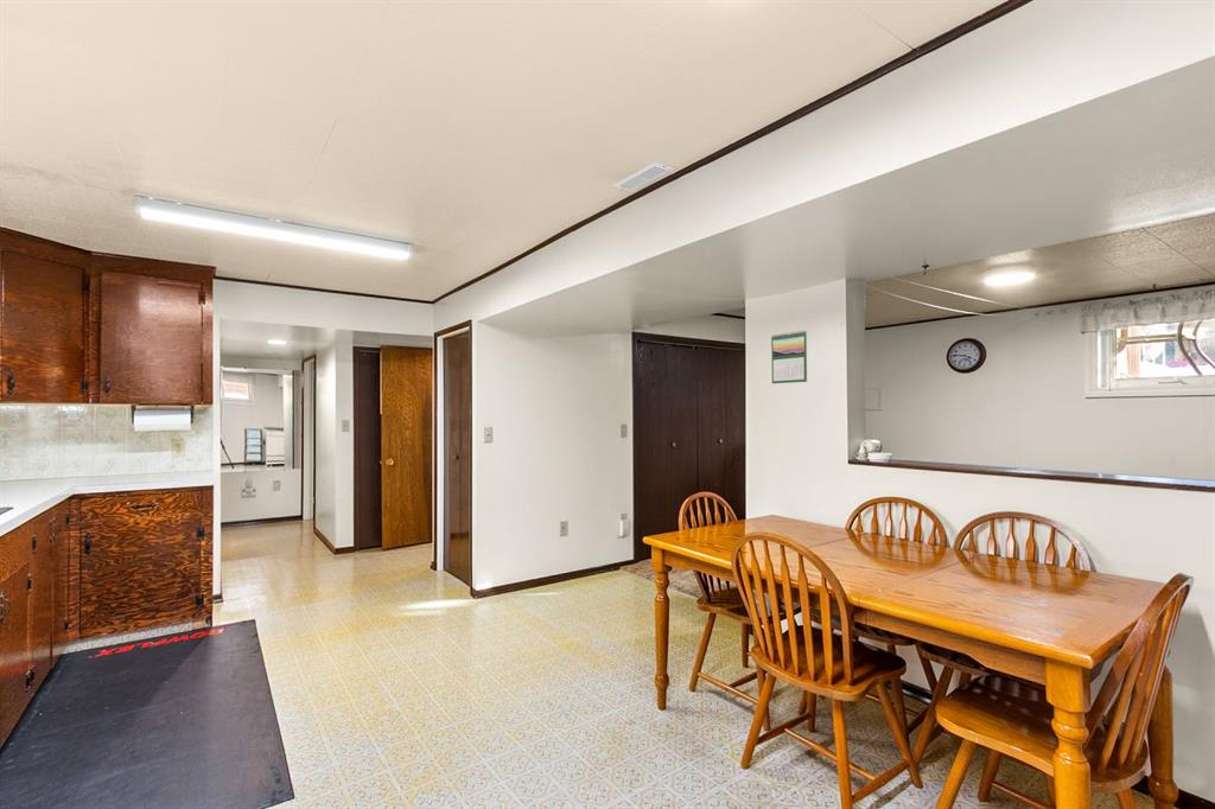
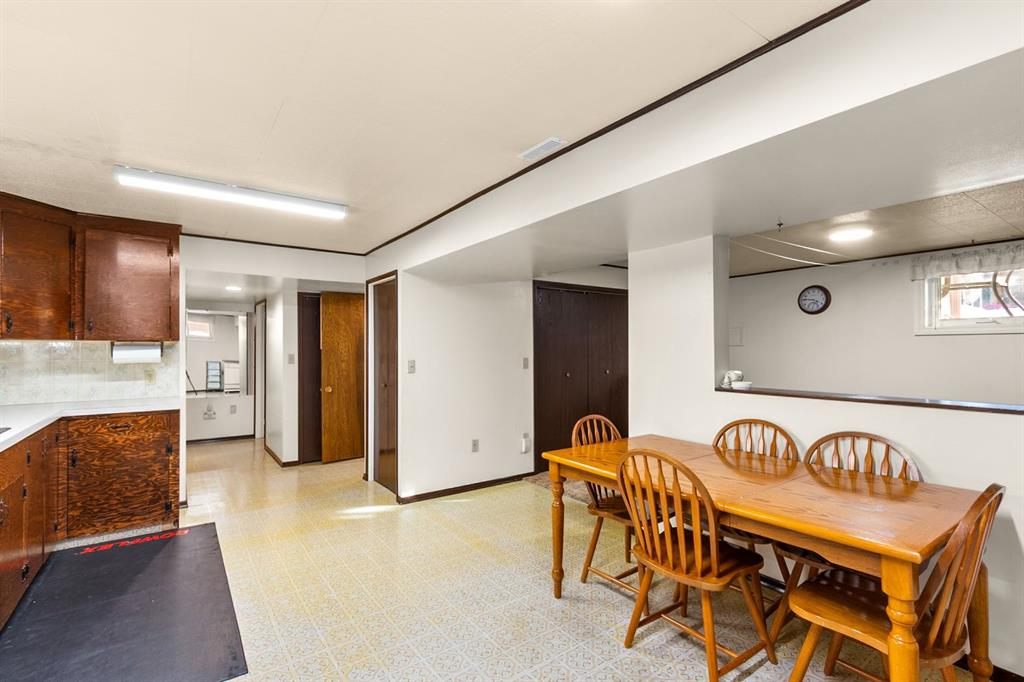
- calendar (788, 357)
